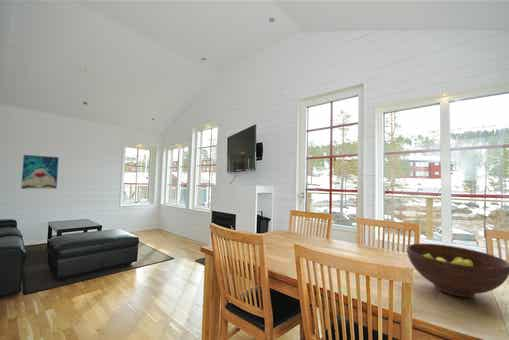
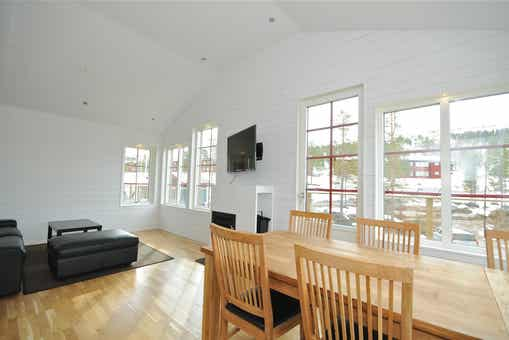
- fruit bowl (453, 272)
- wall art (40, 172)
